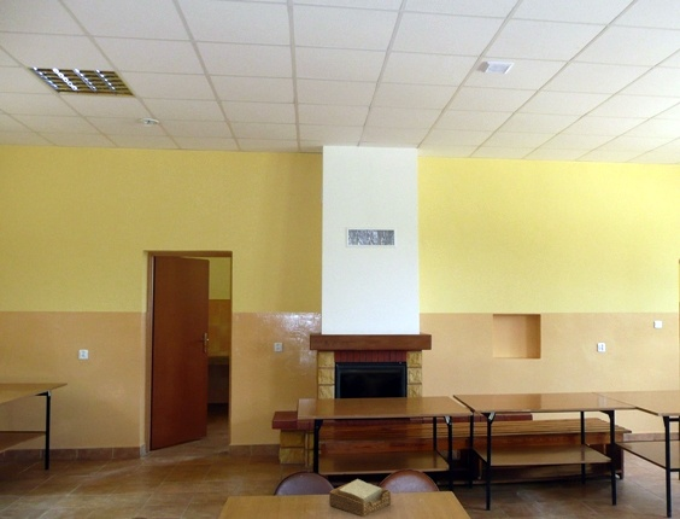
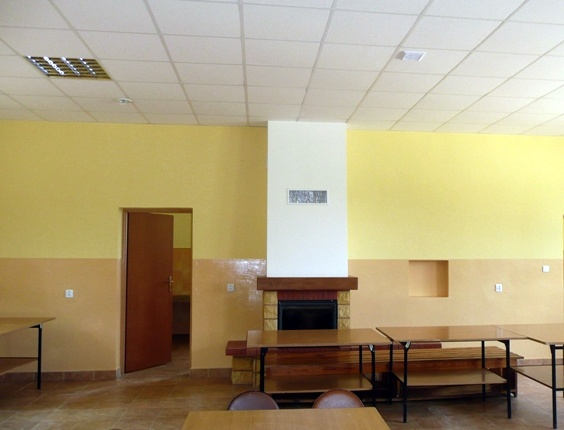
- napkin holder (359, 495)
